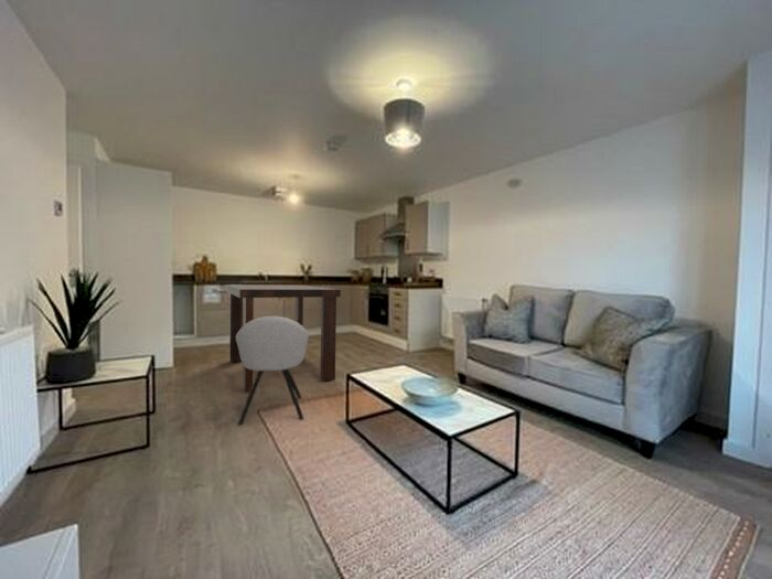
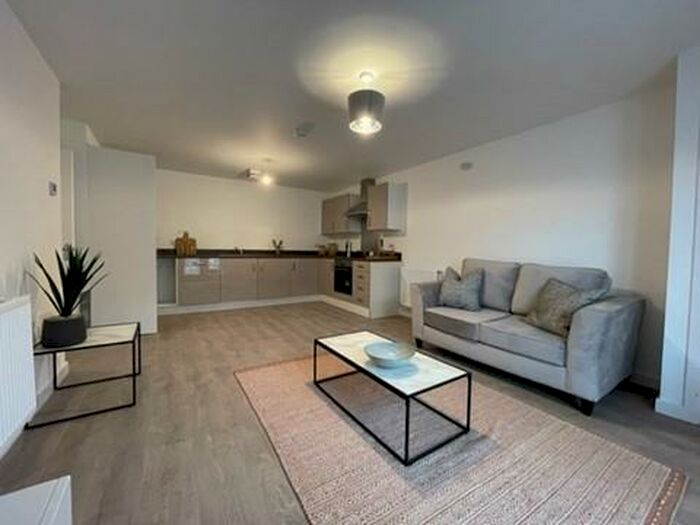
- dining table (296, 321)
- chair (272, 362)
